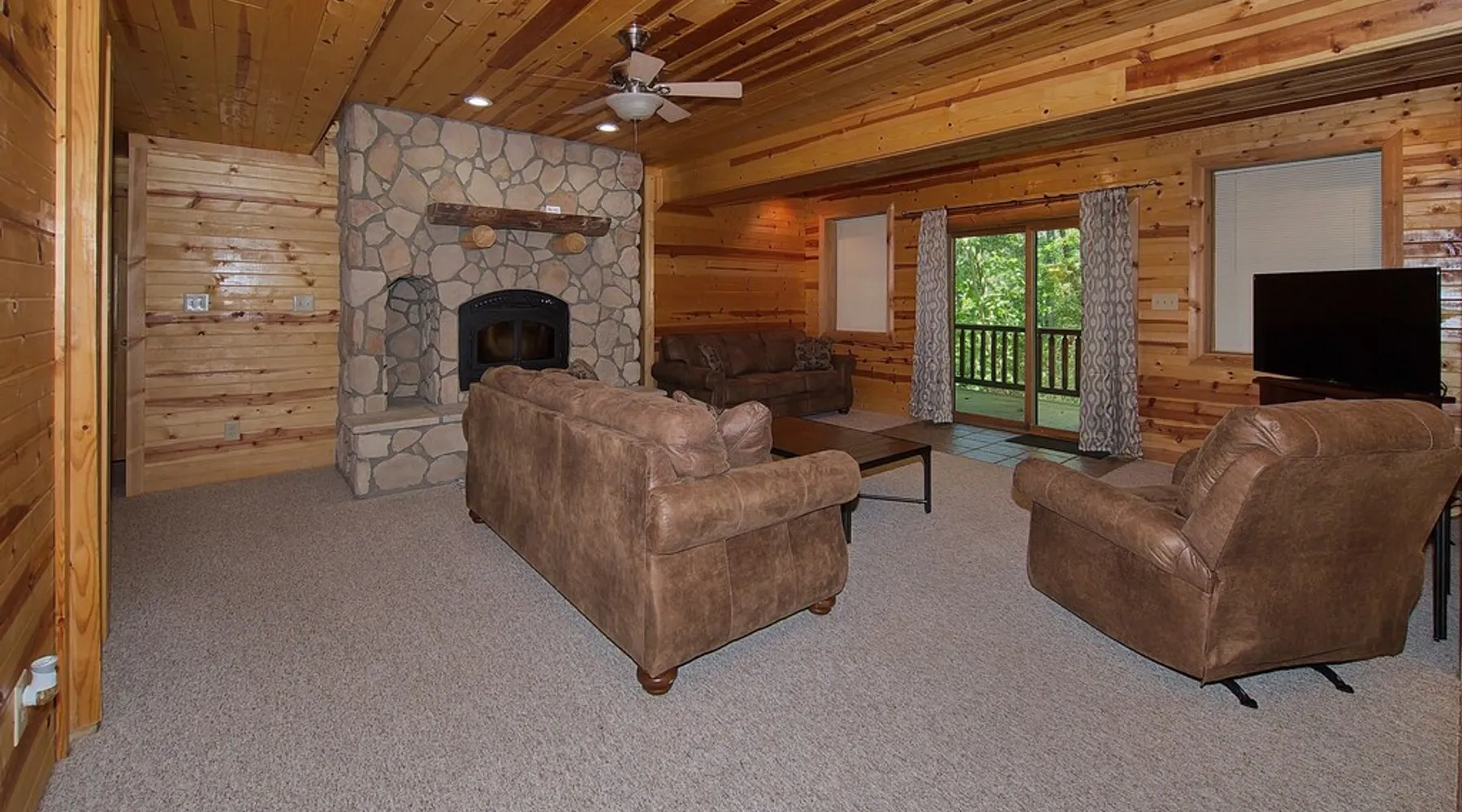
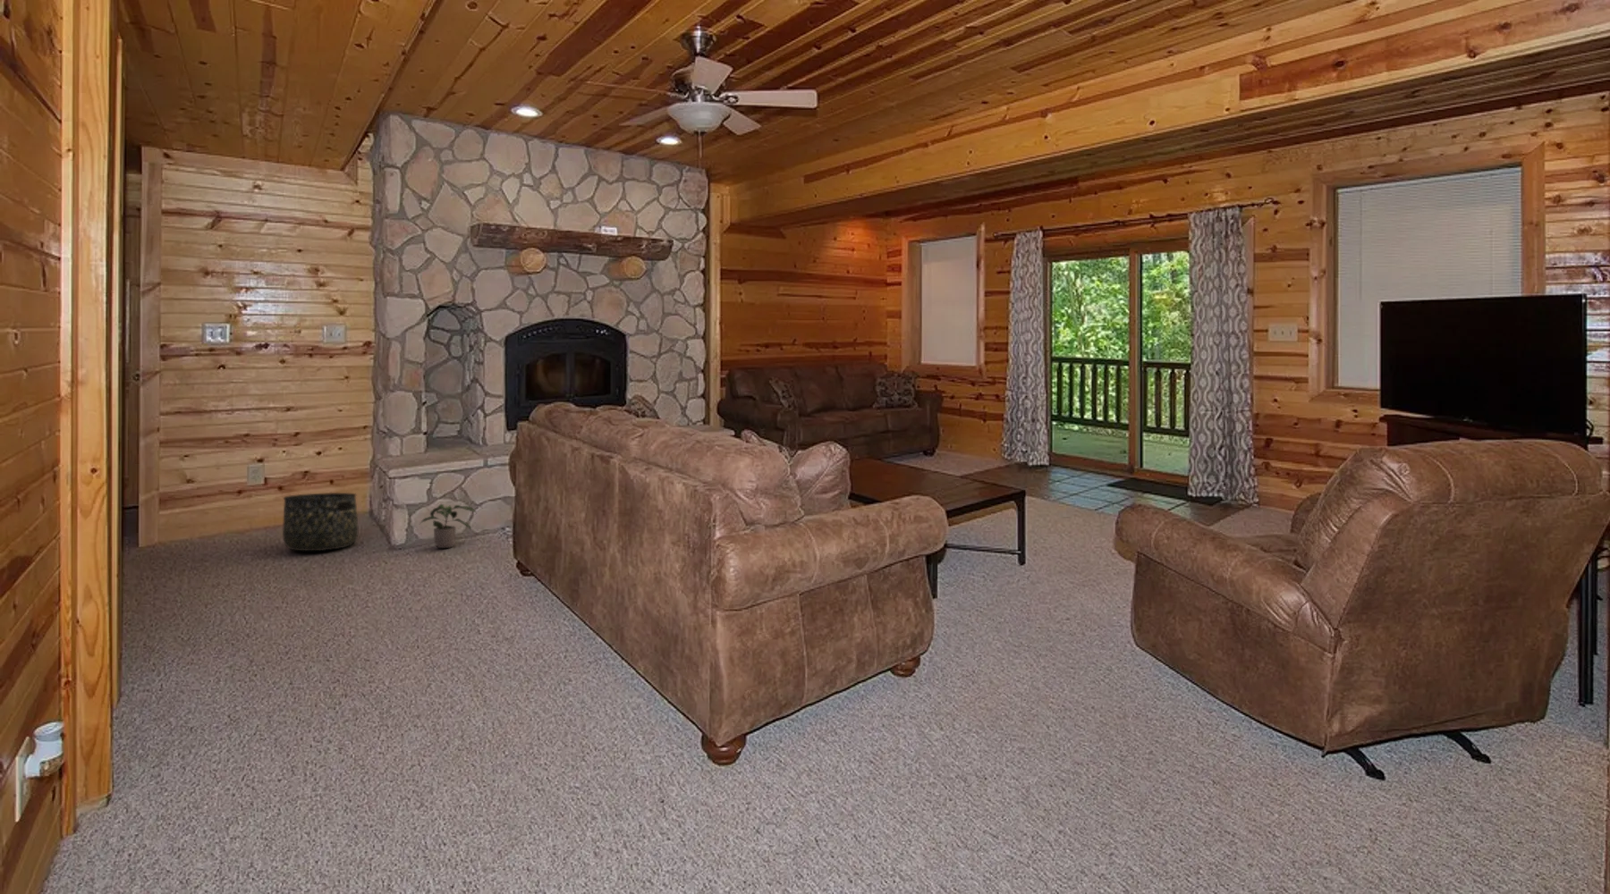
+ potted plant (447, 525)
+ basket (322, 521)
